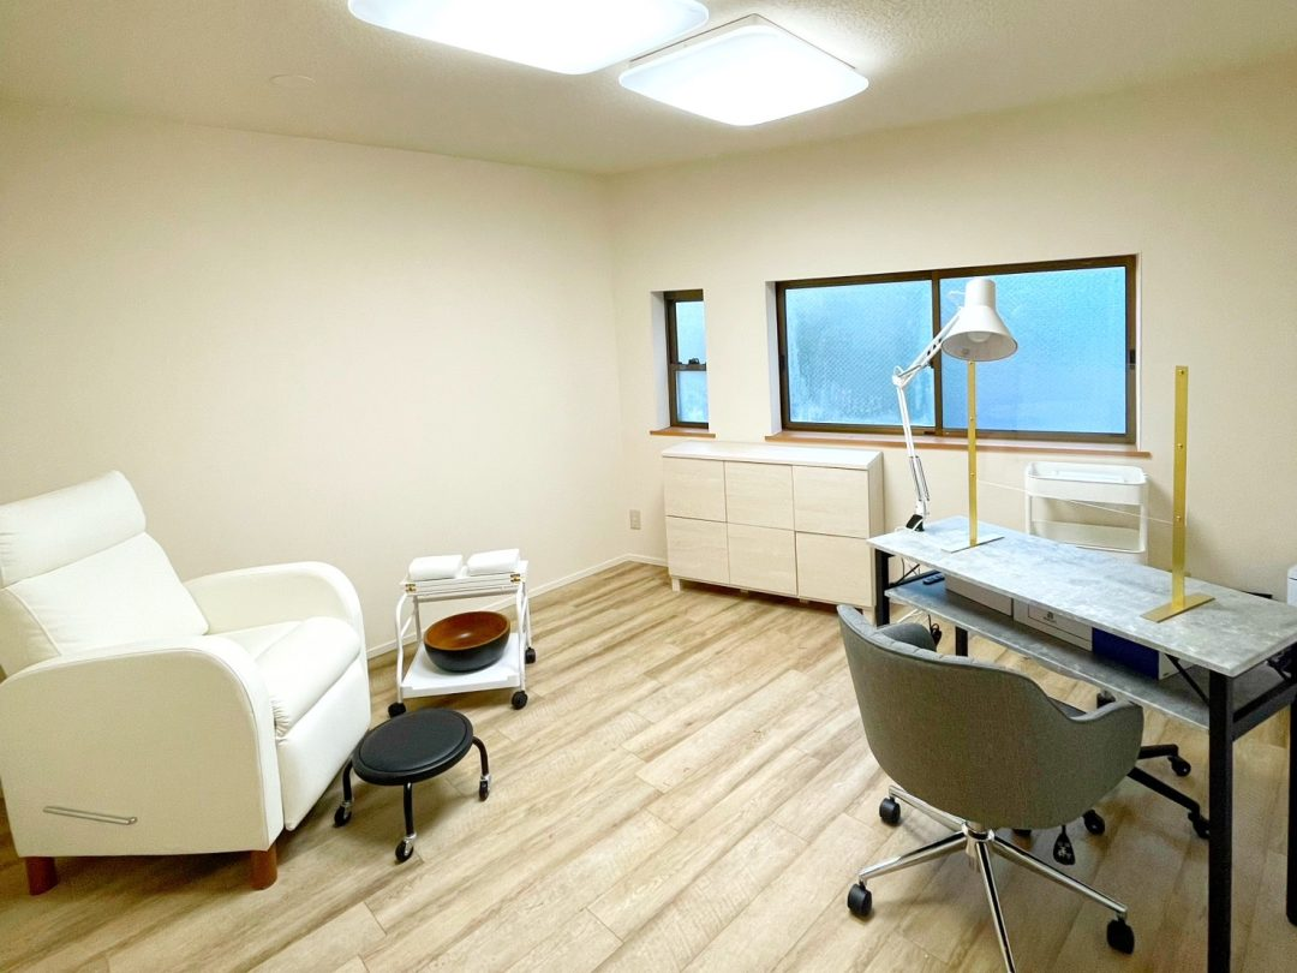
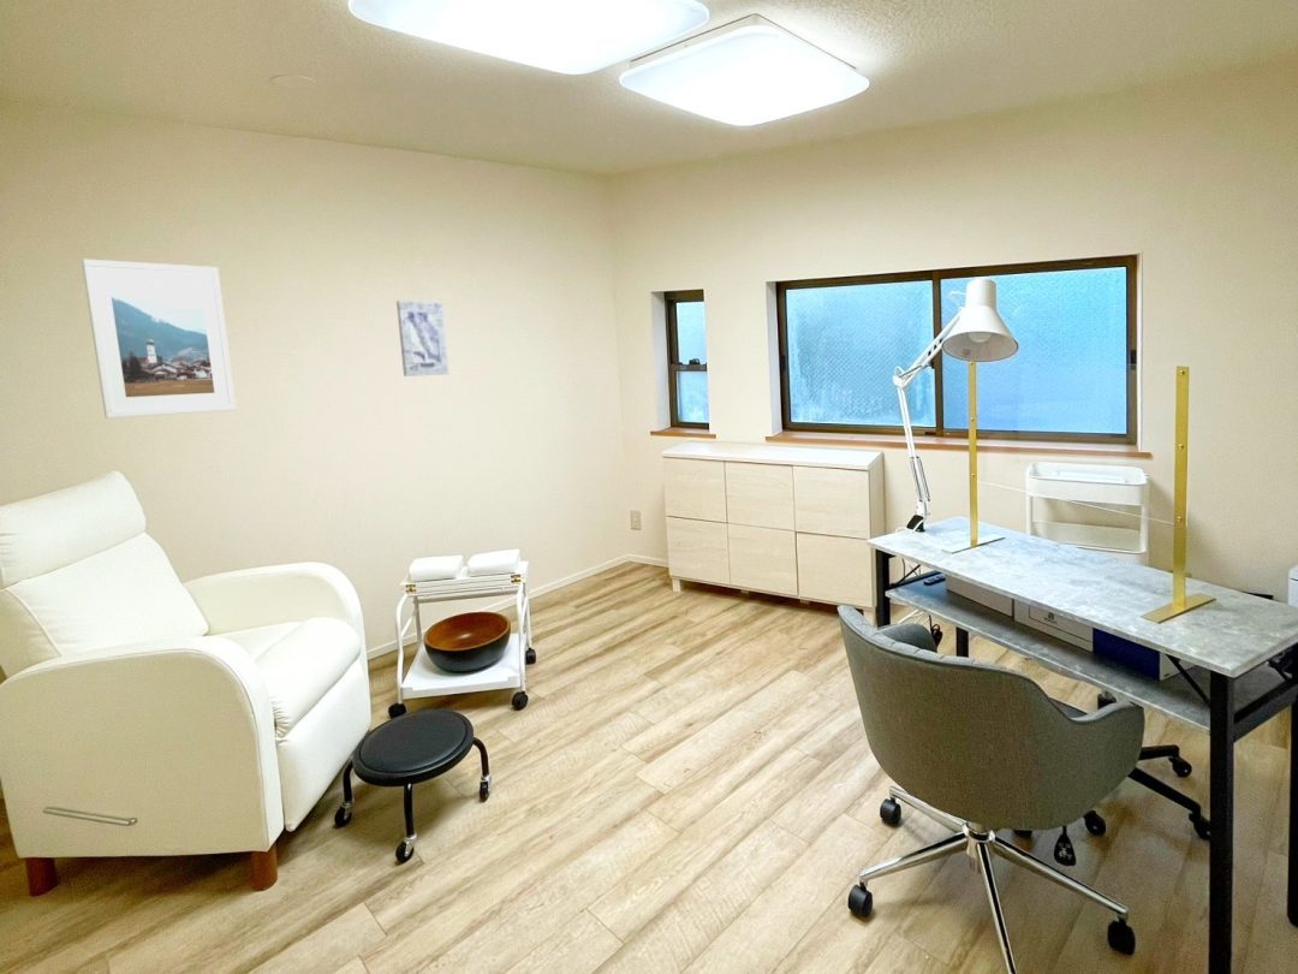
+ wall art (423, 338)
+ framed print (163, 339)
